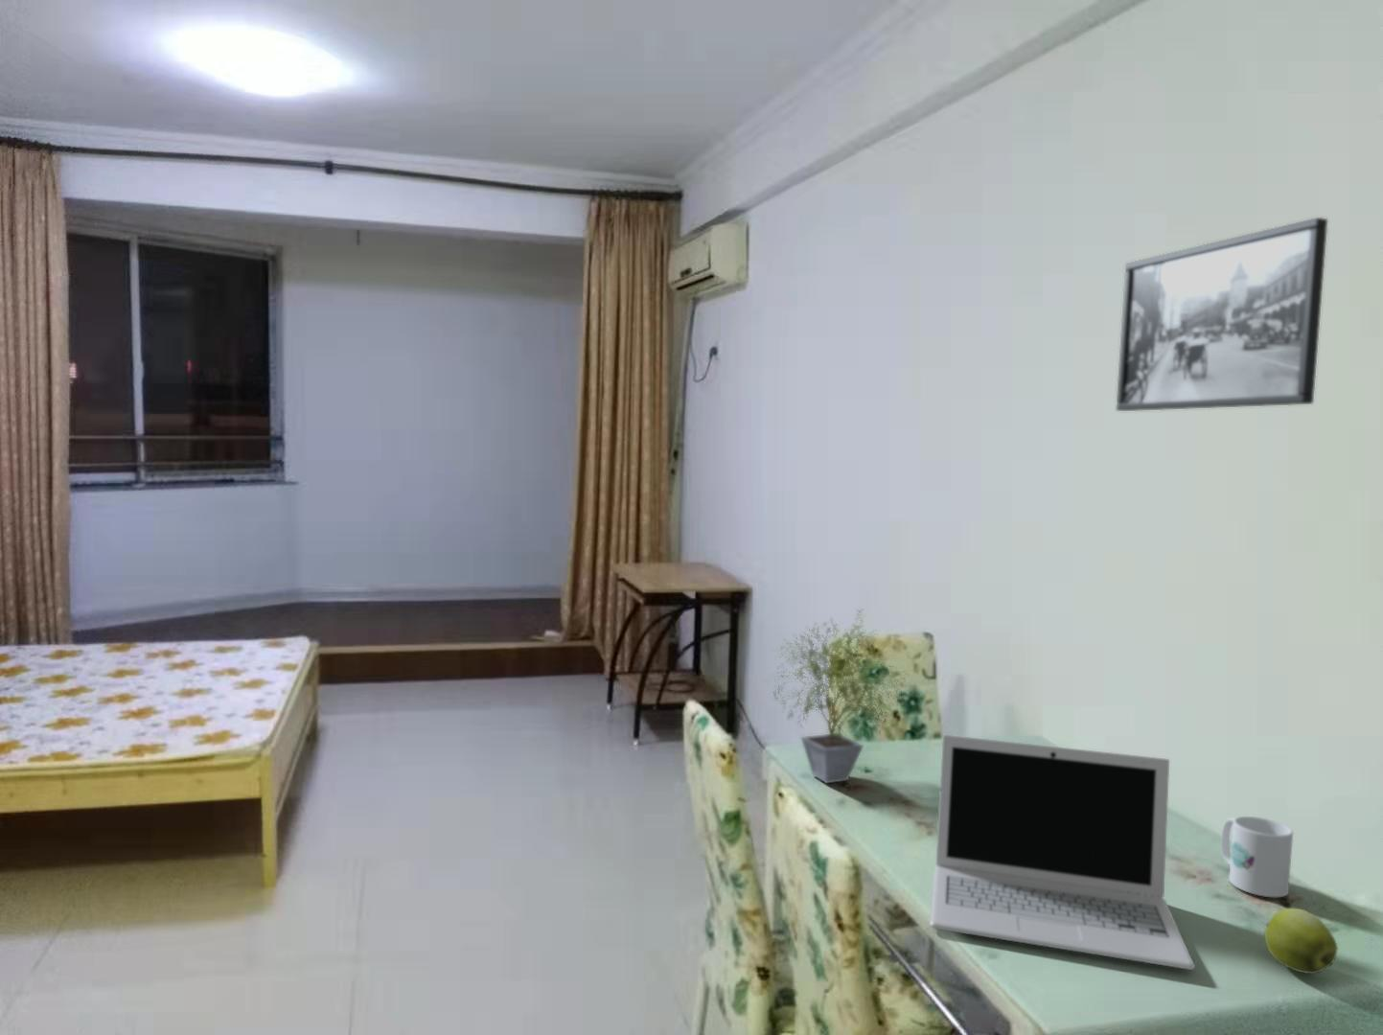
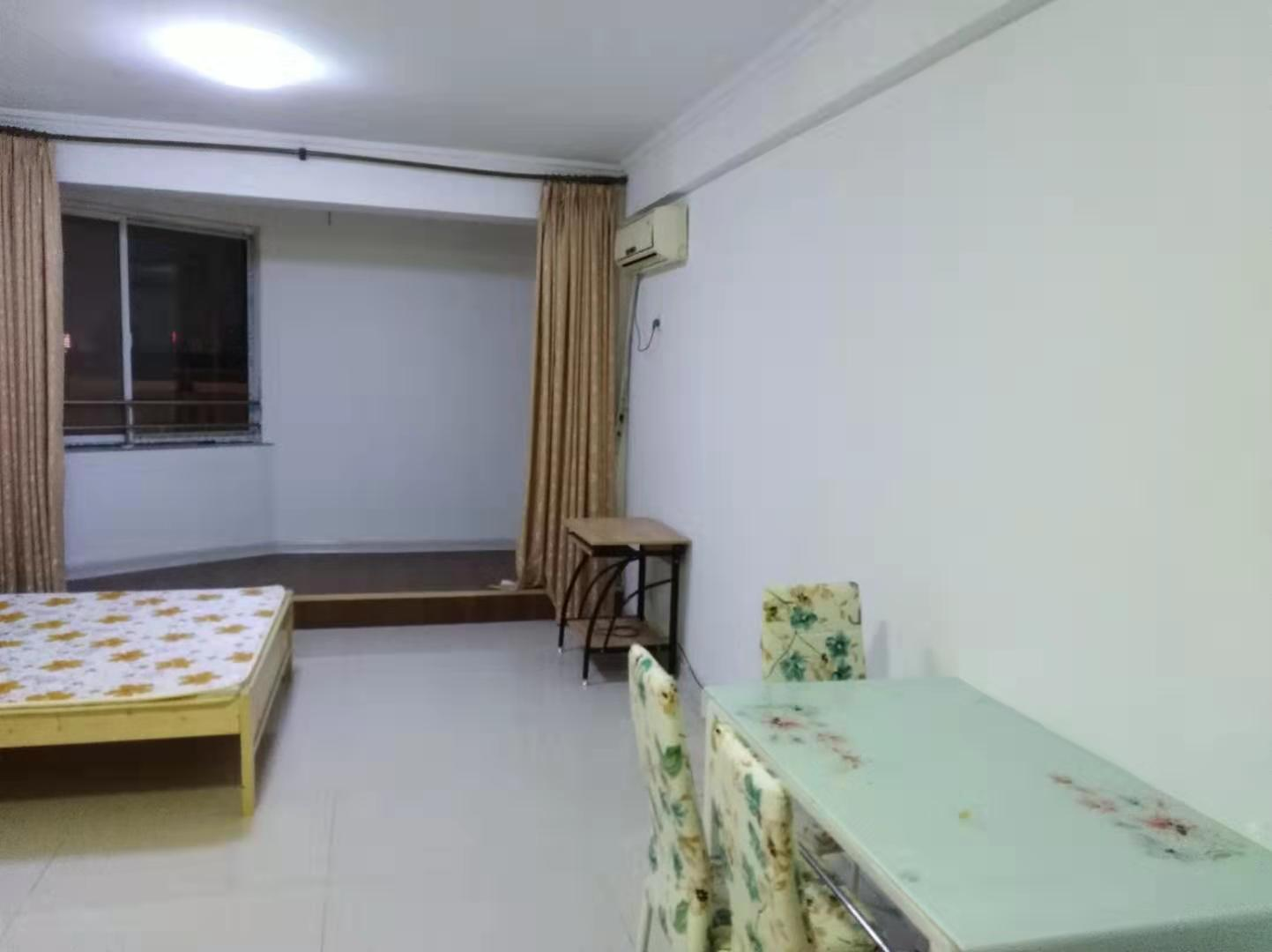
- mug (1251, 851)
- apple (1298, 940)
- potted plant (835, 689)
- laptop (1056, 840)
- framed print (1209, 326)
